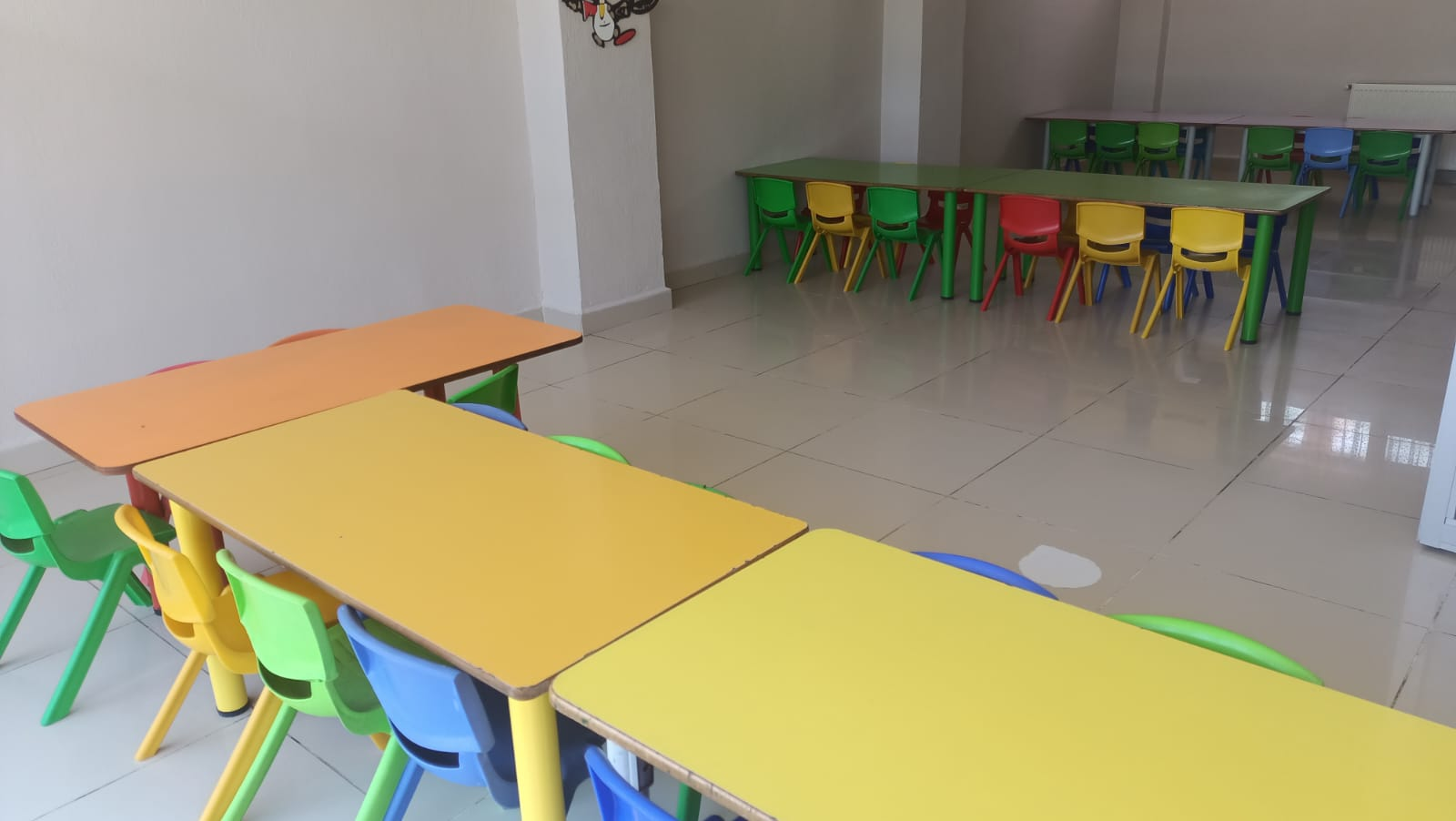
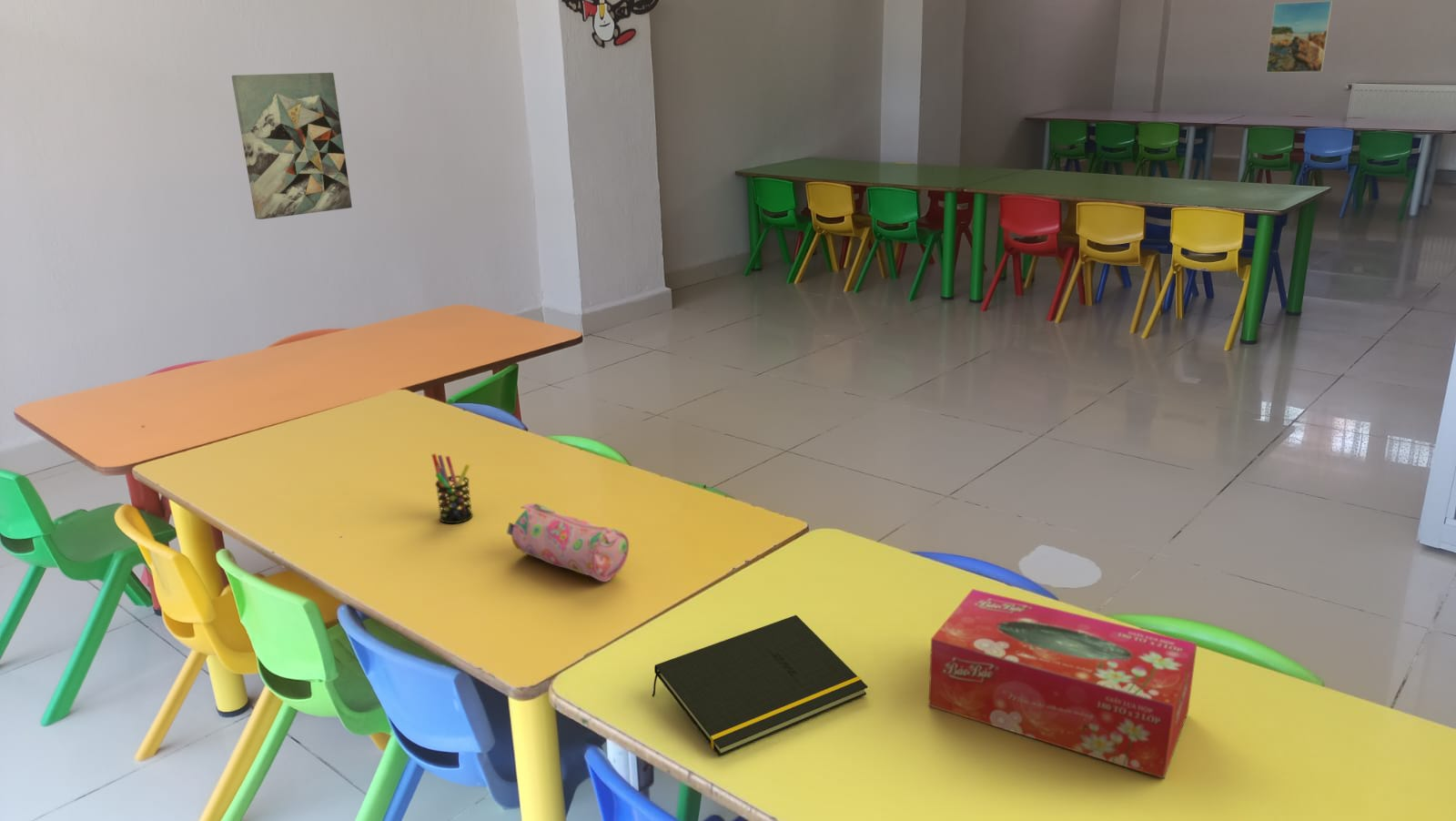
+ pen holder (449, 487)
+ pencil case (568, 540)
+ tissue box (1059, 674)
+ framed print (1298, 37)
+ notepad (761, 679)
+ wall art (294, 145)
